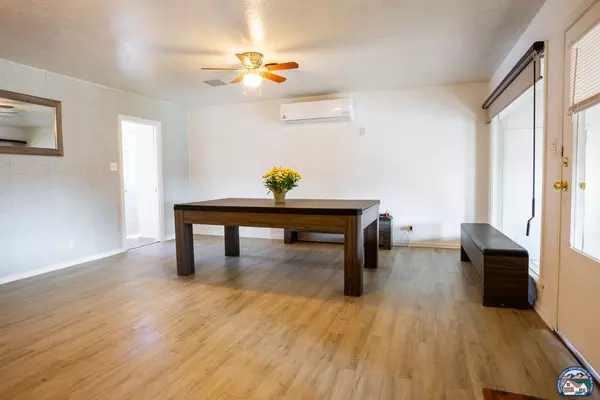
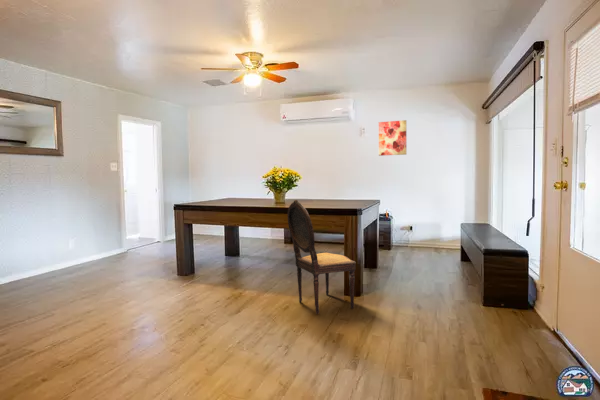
+ dining chair (321, 253)
+ wall art (392, 138)
